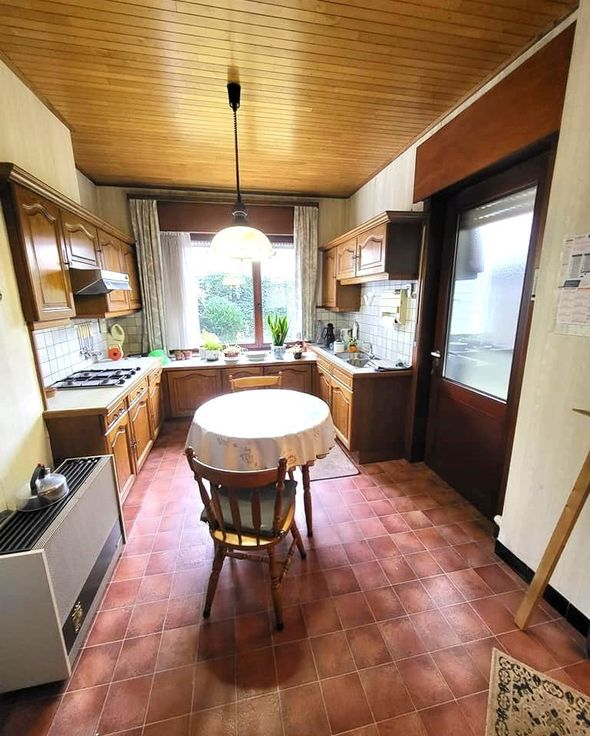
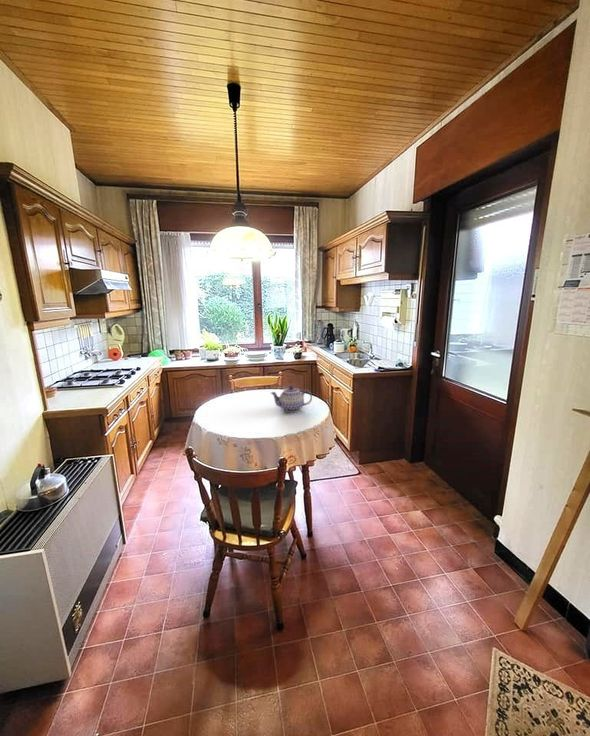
+ teapot (291, 397)
